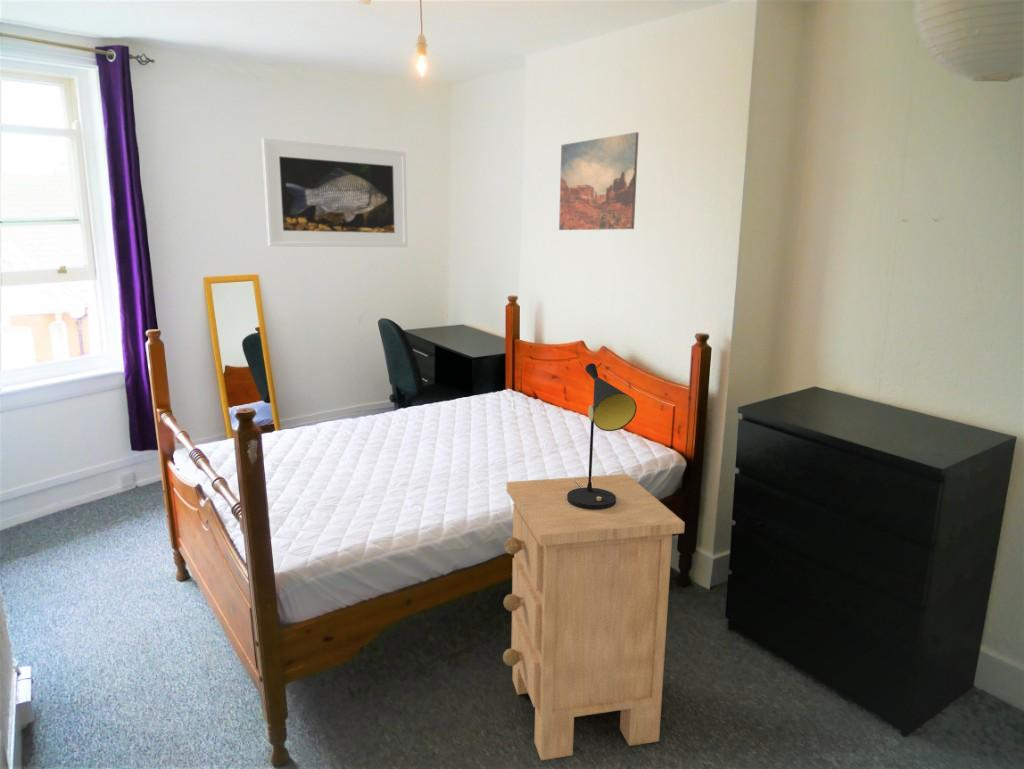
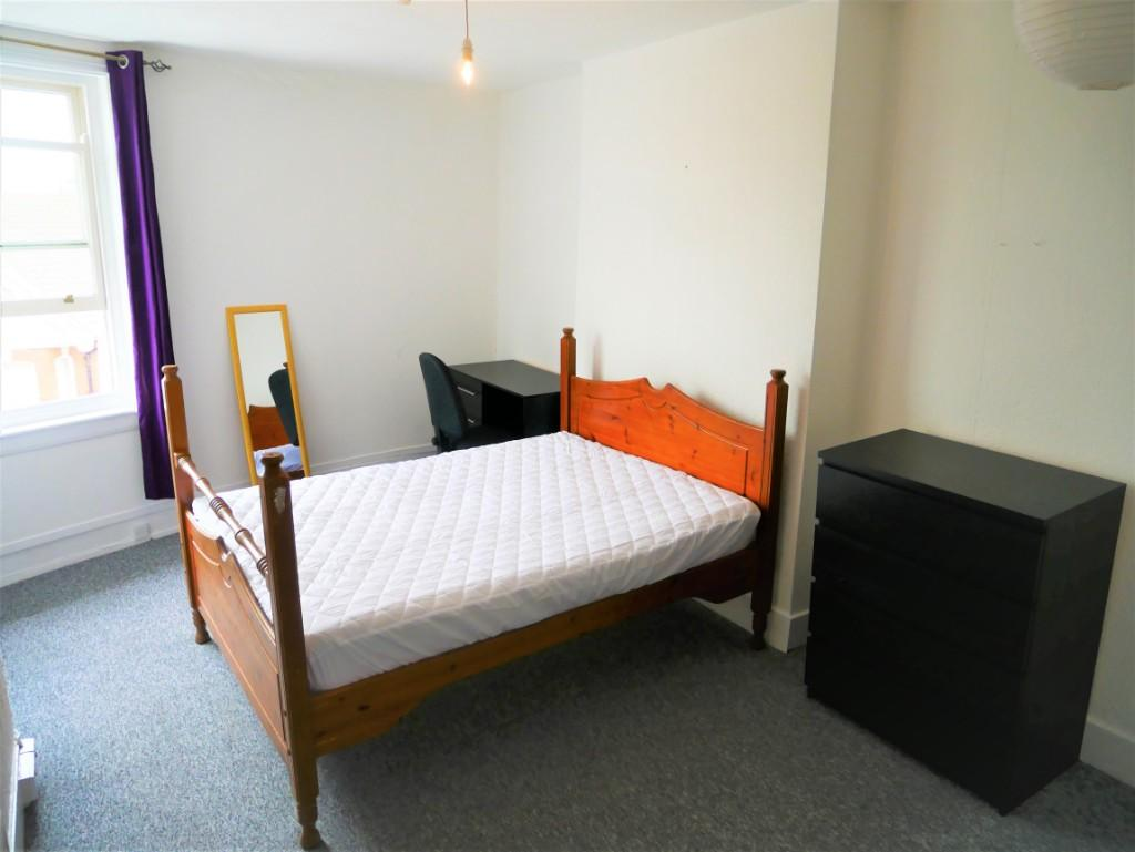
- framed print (339, 196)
- wall art (595, 184)
- nightstand (577, 609)
- table lamp (592, 434)
